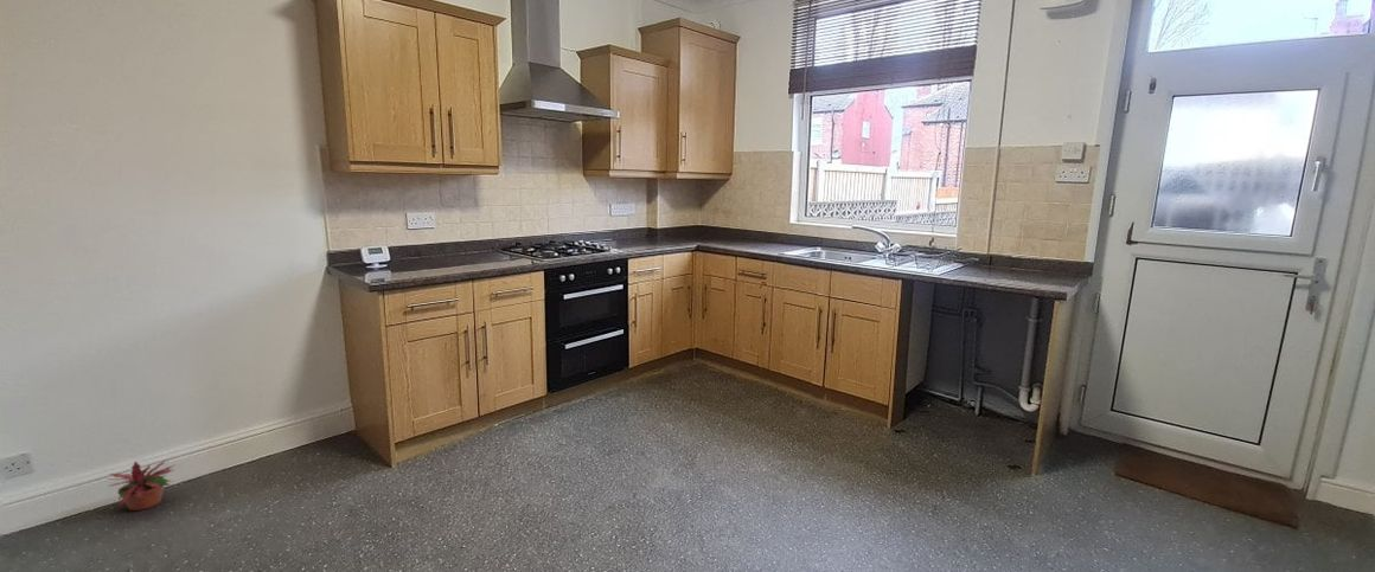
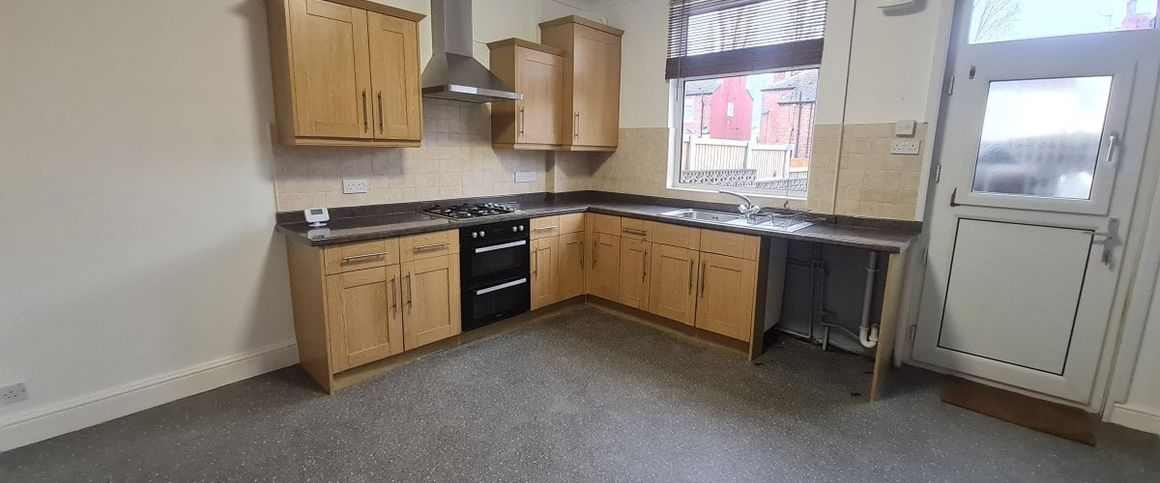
- potted plant (141, 480)
